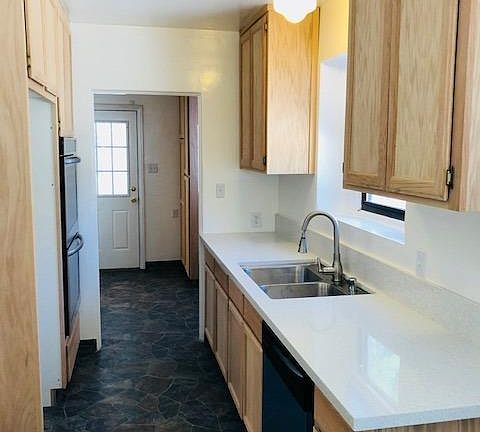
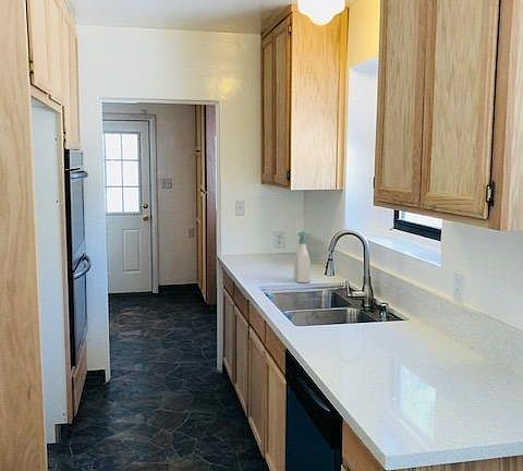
+ soap bottle (303, 256)
